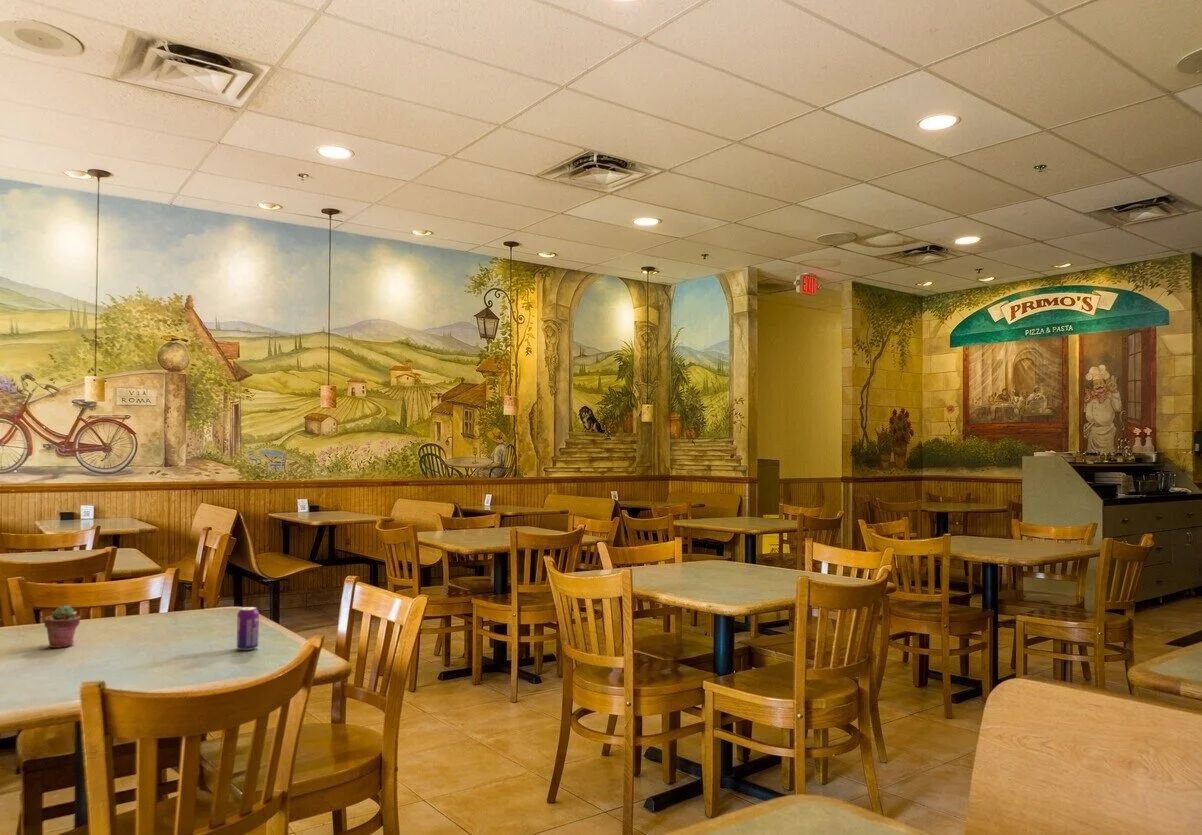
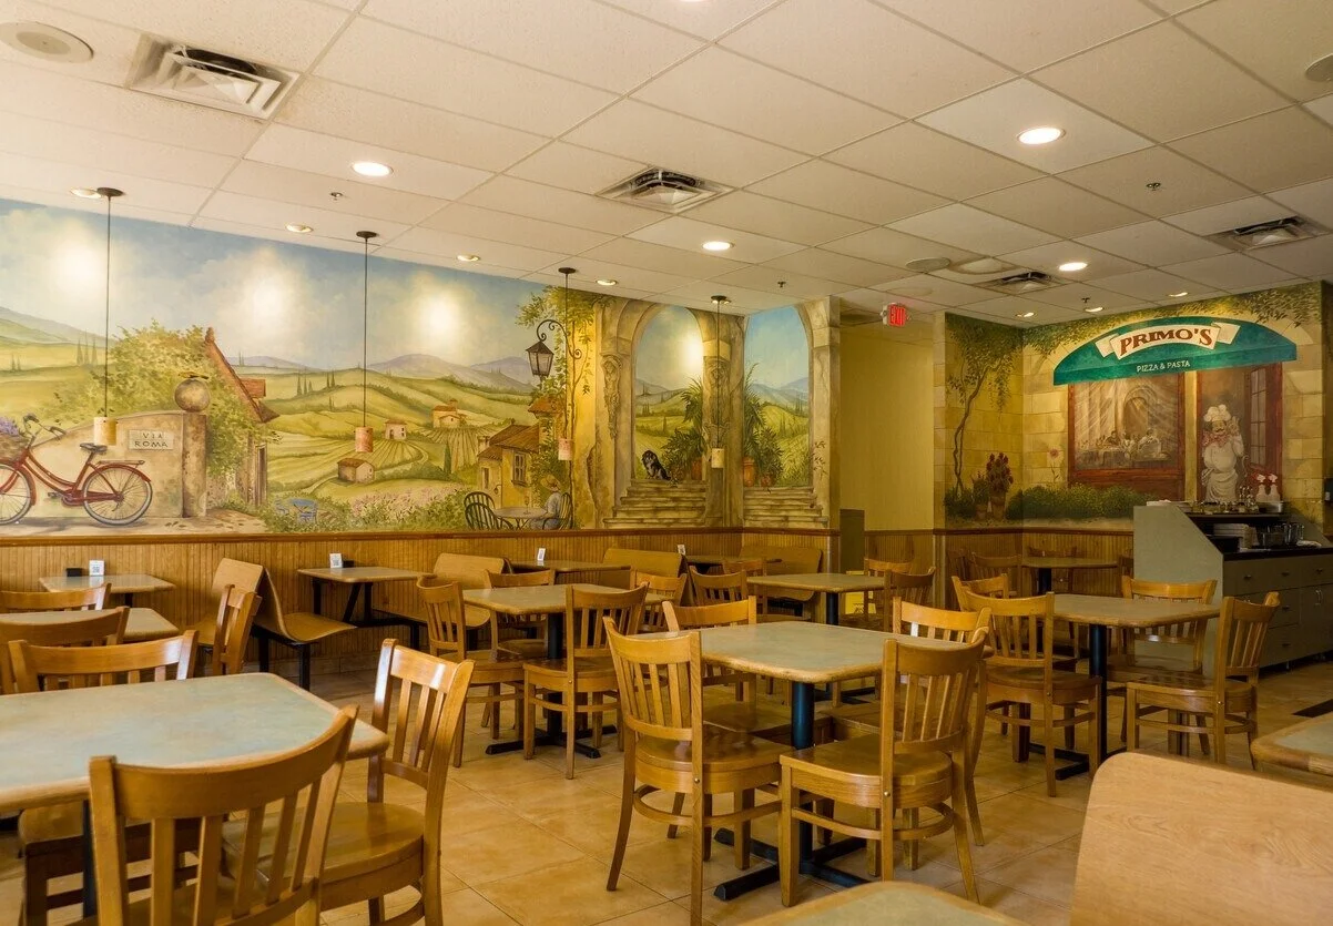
- beverage can (247, 628)
- potted succulent (62, 625)
